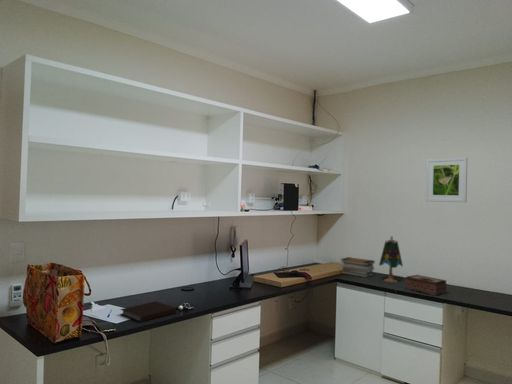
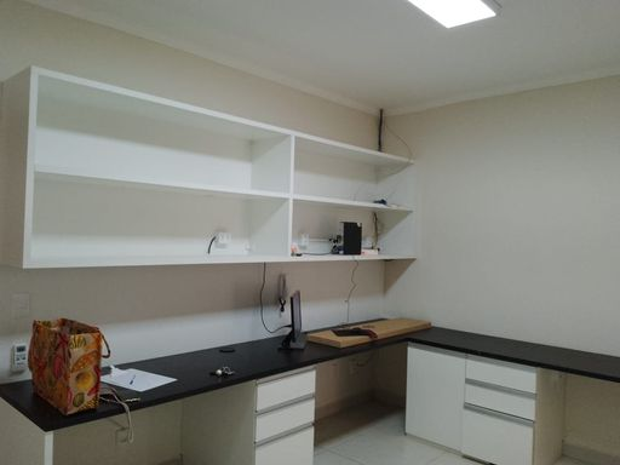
- table lamp (391, 258)
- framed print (446, 180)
- book stack (357, 266)
- notebook (148, 311)
- tissue box (425, 284)
